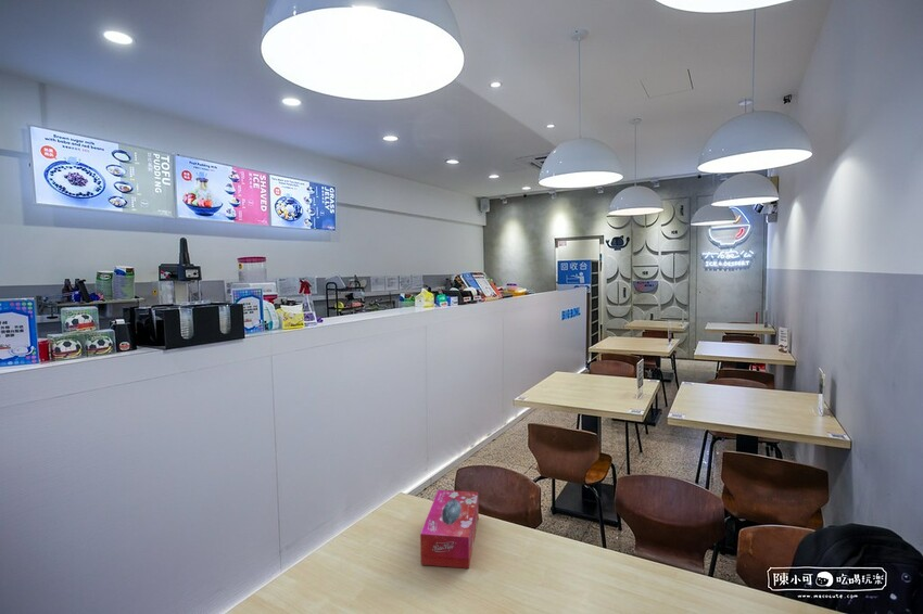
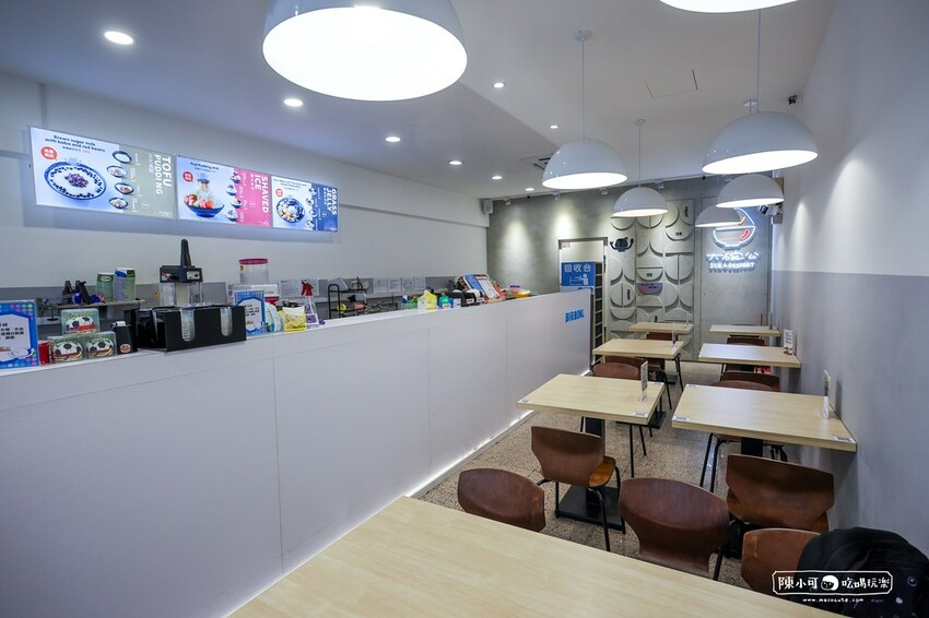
- tissue box (452, 525)
